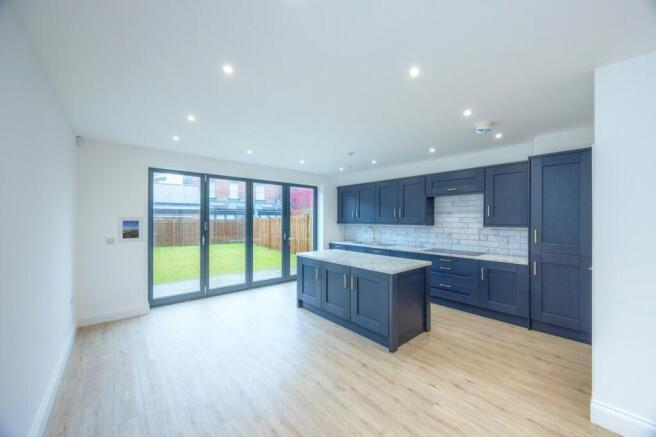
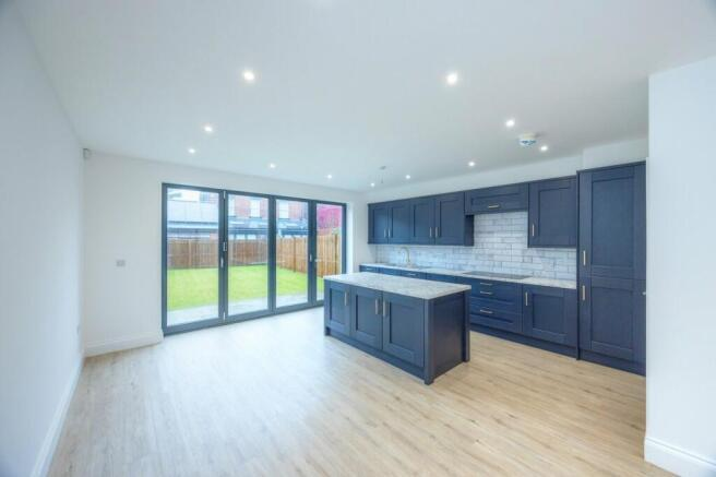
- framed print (130, 229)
